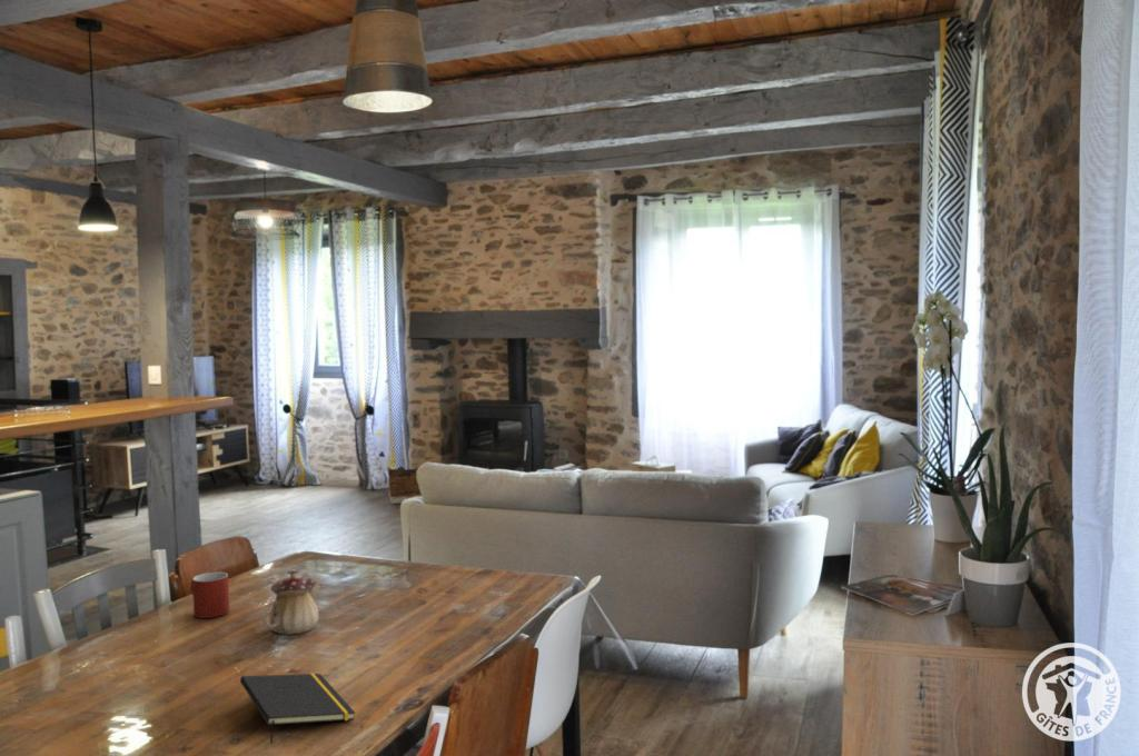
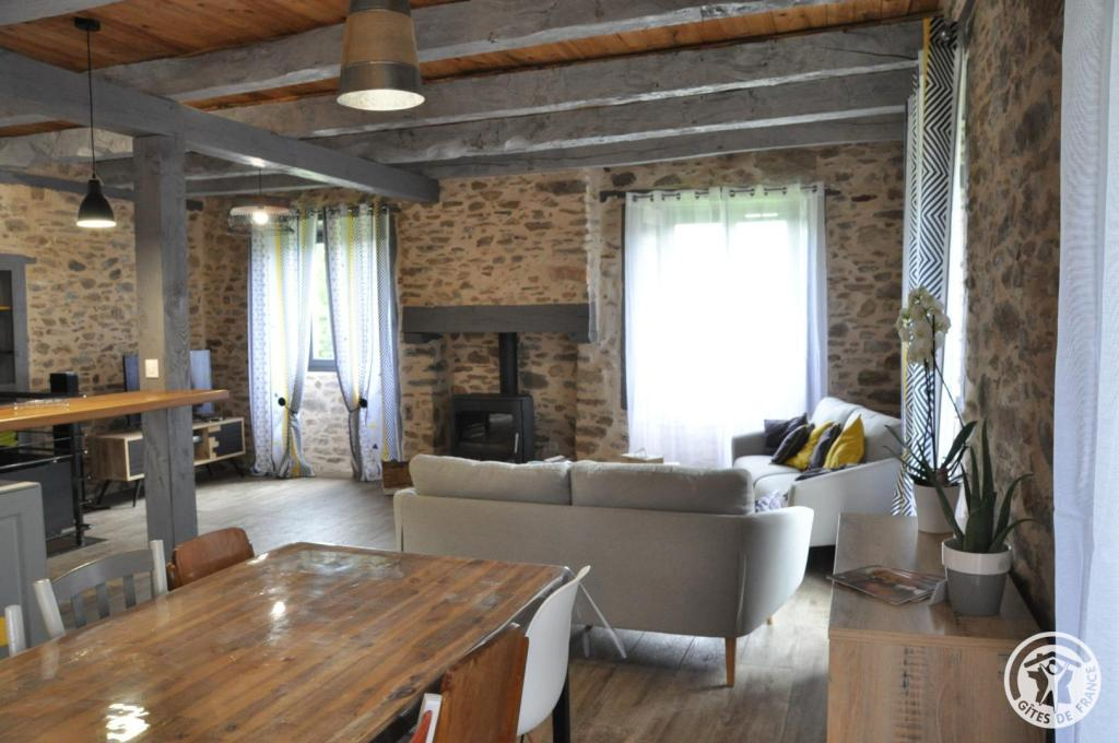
- mug (205, 594)
- notepad (296, 697)
- teapot (290, 599)
